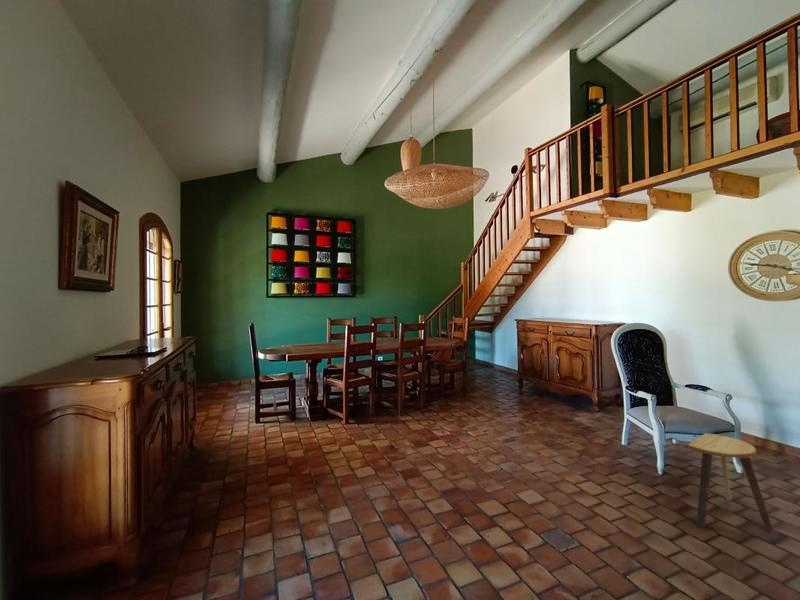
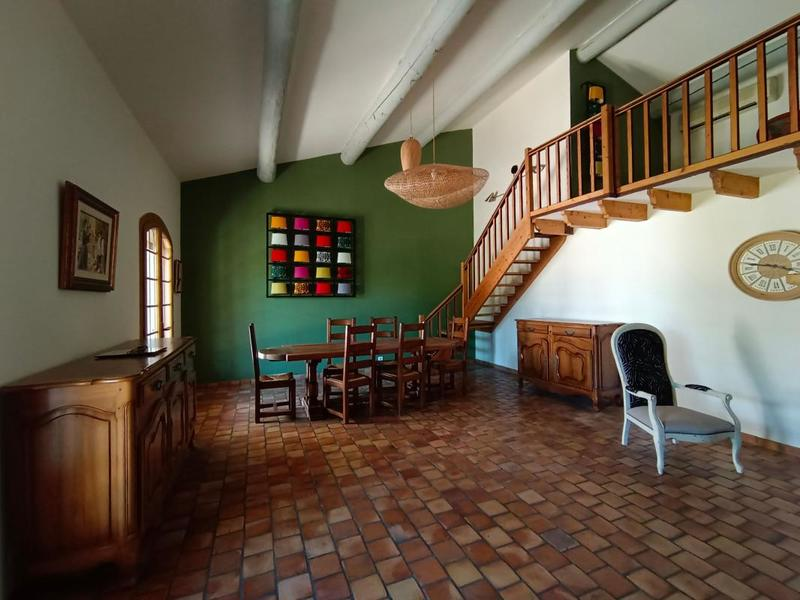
- stool (725, 481)
